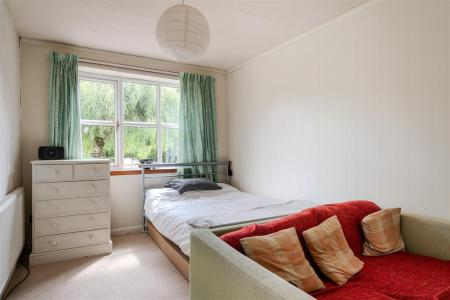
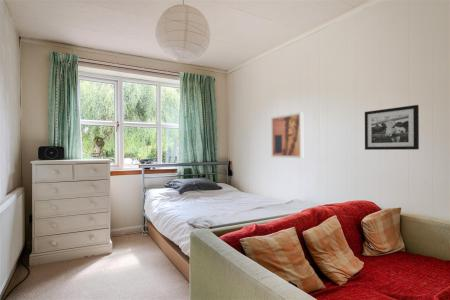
+ wall art (286, 136)
+ picture frame (389, 129)
